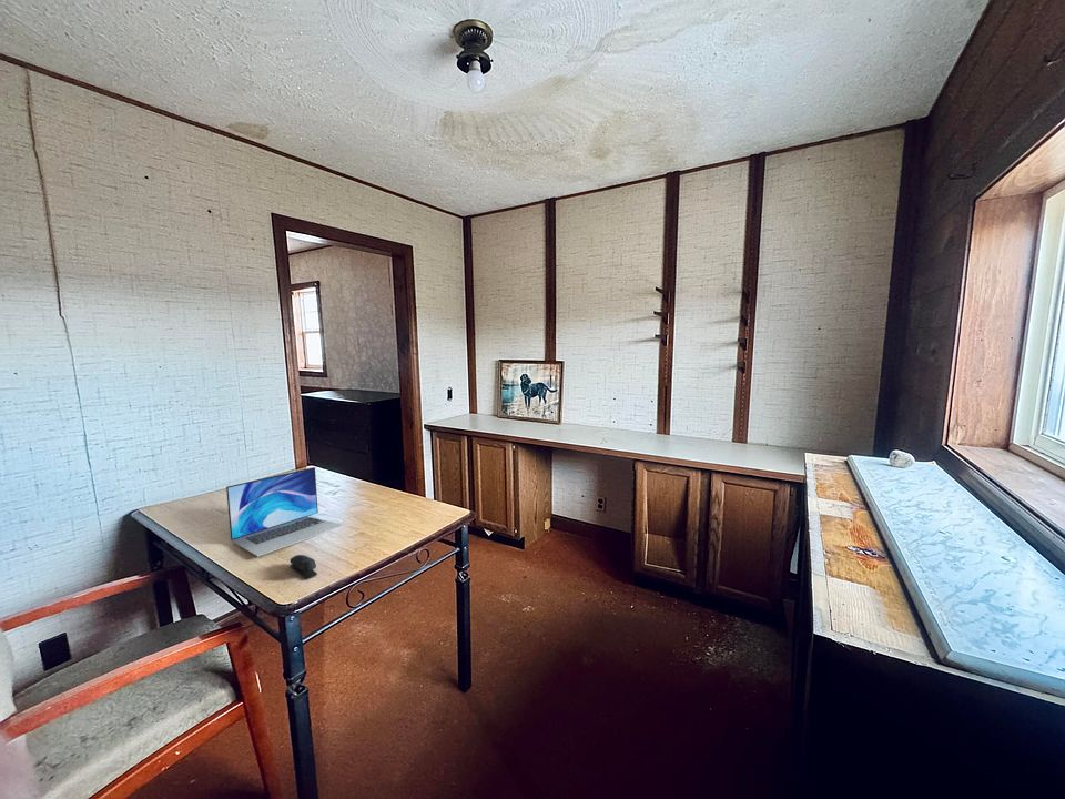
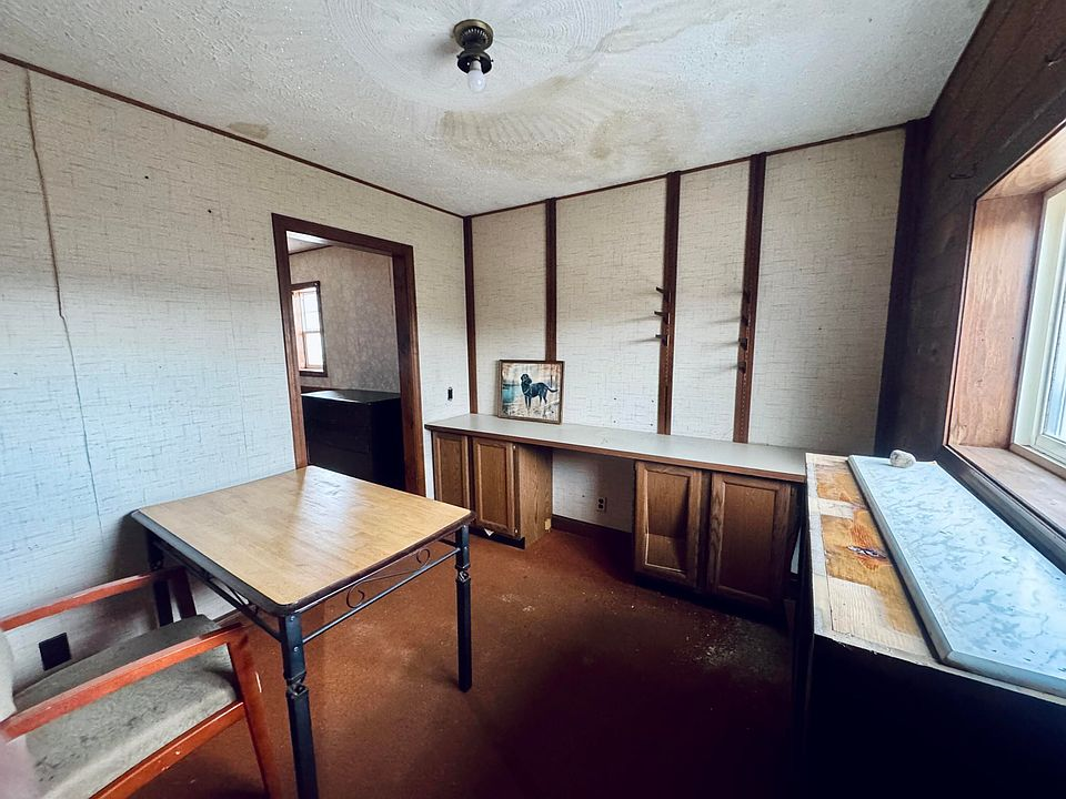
- stapler (303, 563)
- laptop (288, 506)
